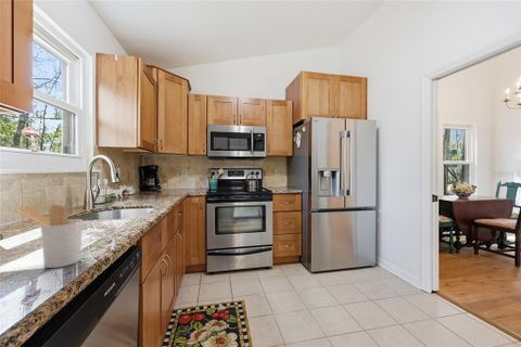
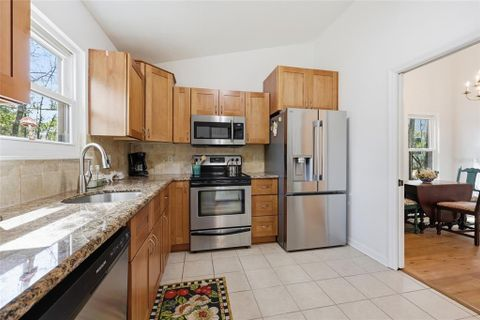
- utensil holder (51, 233)
